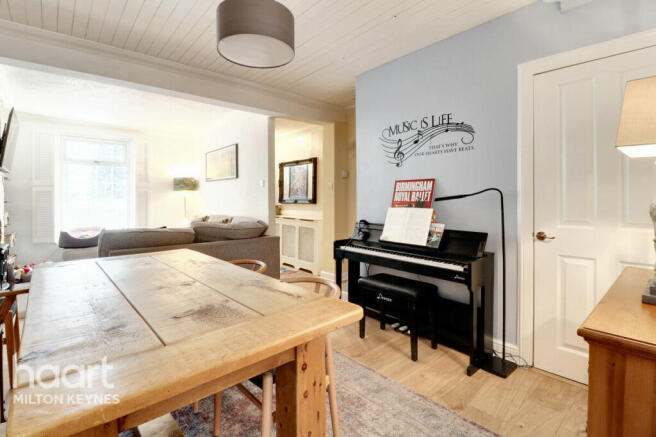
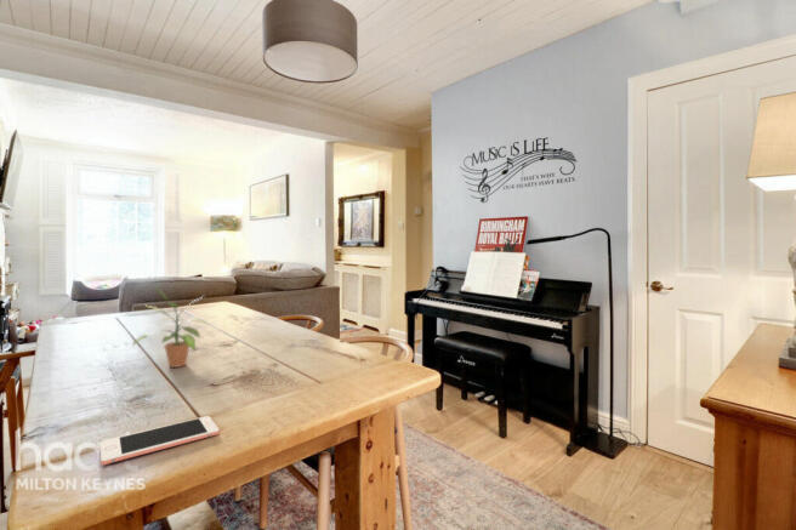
+ potted plant (174, 320)
+ cell phone (161, 437)
